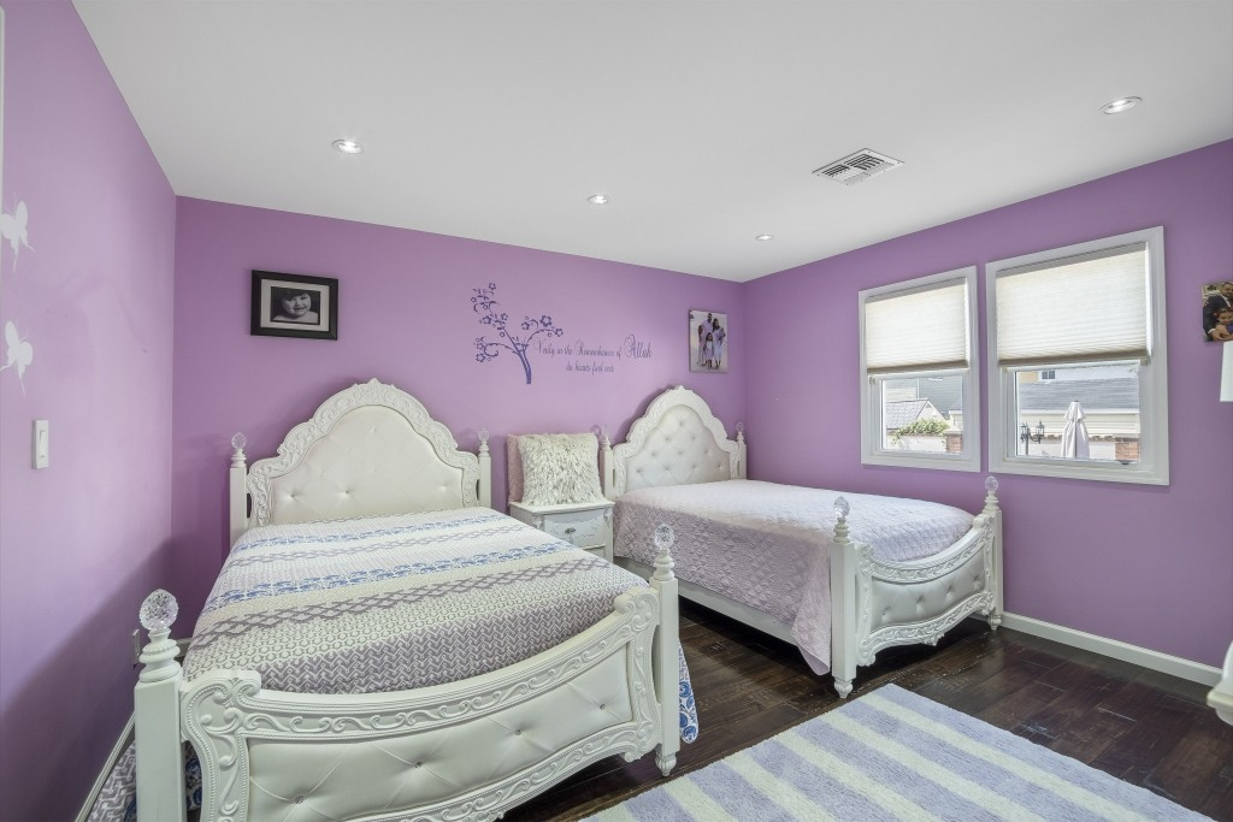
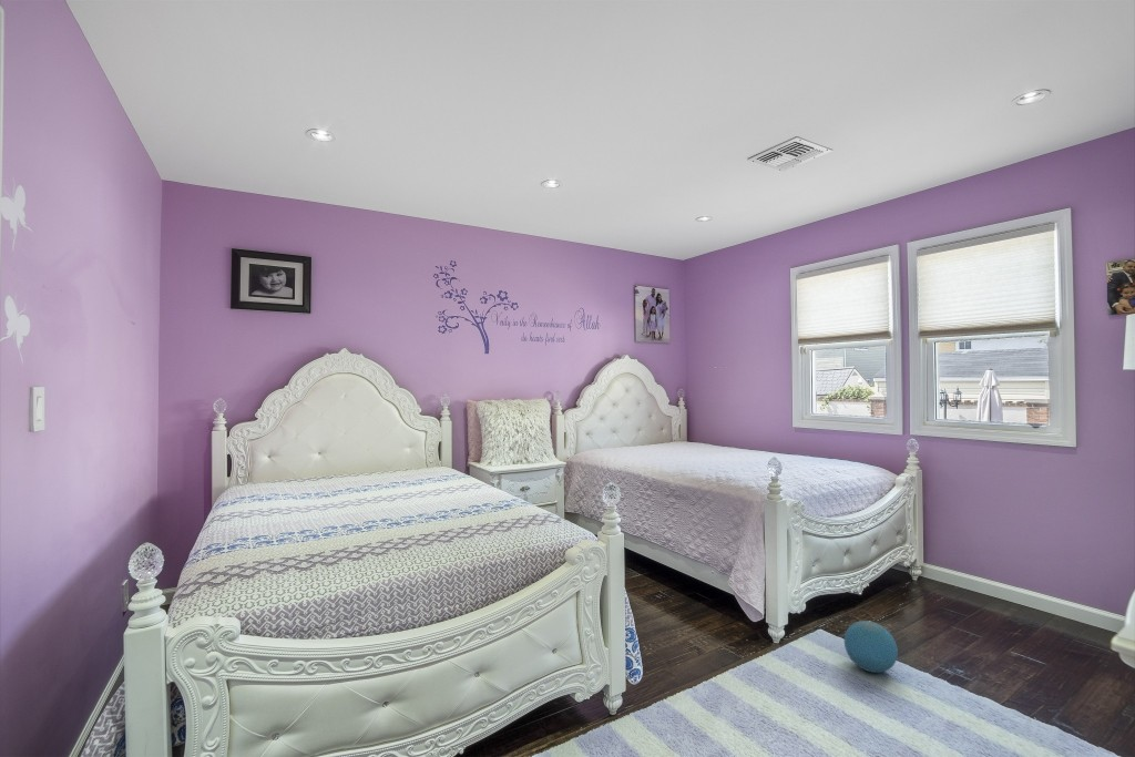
+ ball (870, 646)
